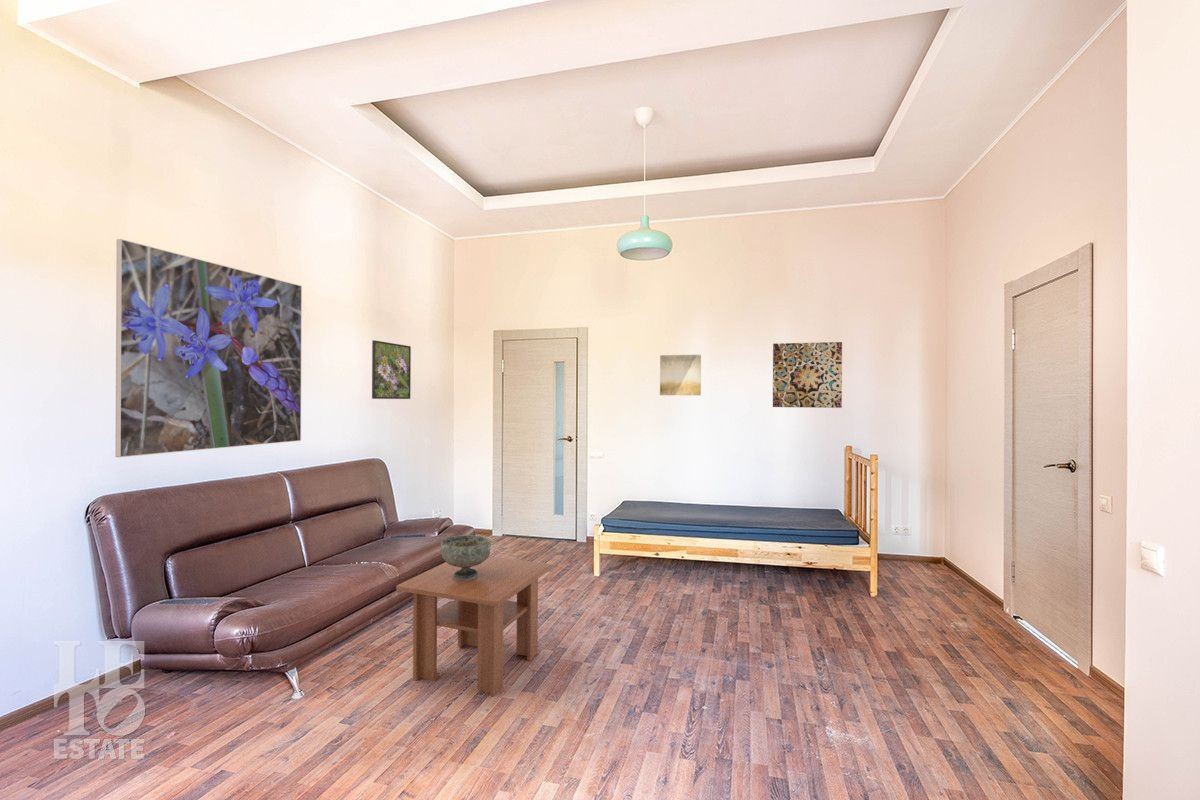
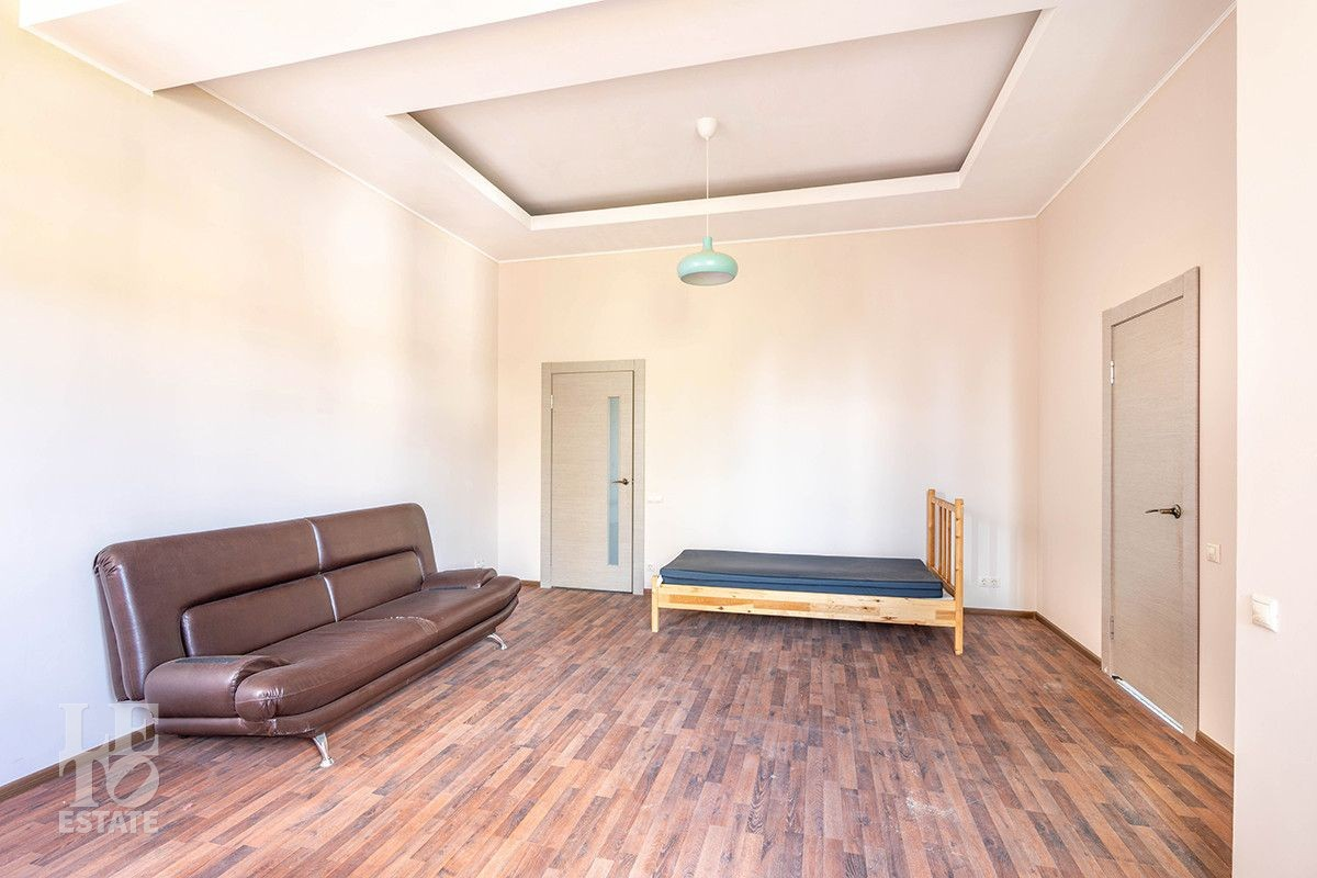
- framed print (224, 357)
- coffee table (478, 620)
- wall art (806, 375)
- wall art (680, 375)
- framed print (392, 371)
- decorative bowl (466, 557)
